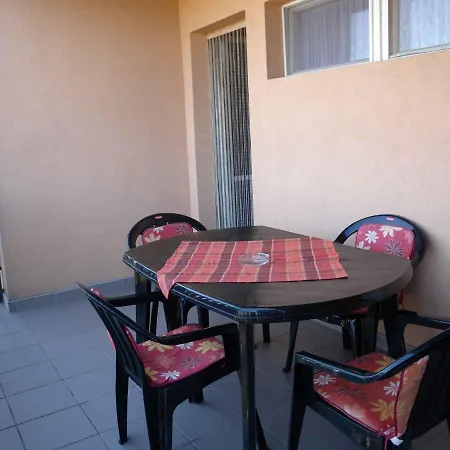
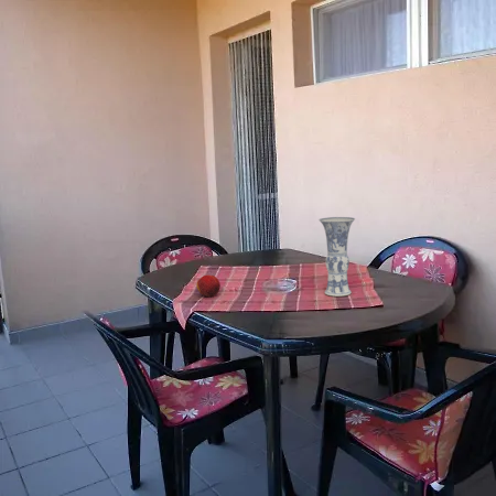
+ fruit (207, 285)
+ vase (337, 256)
